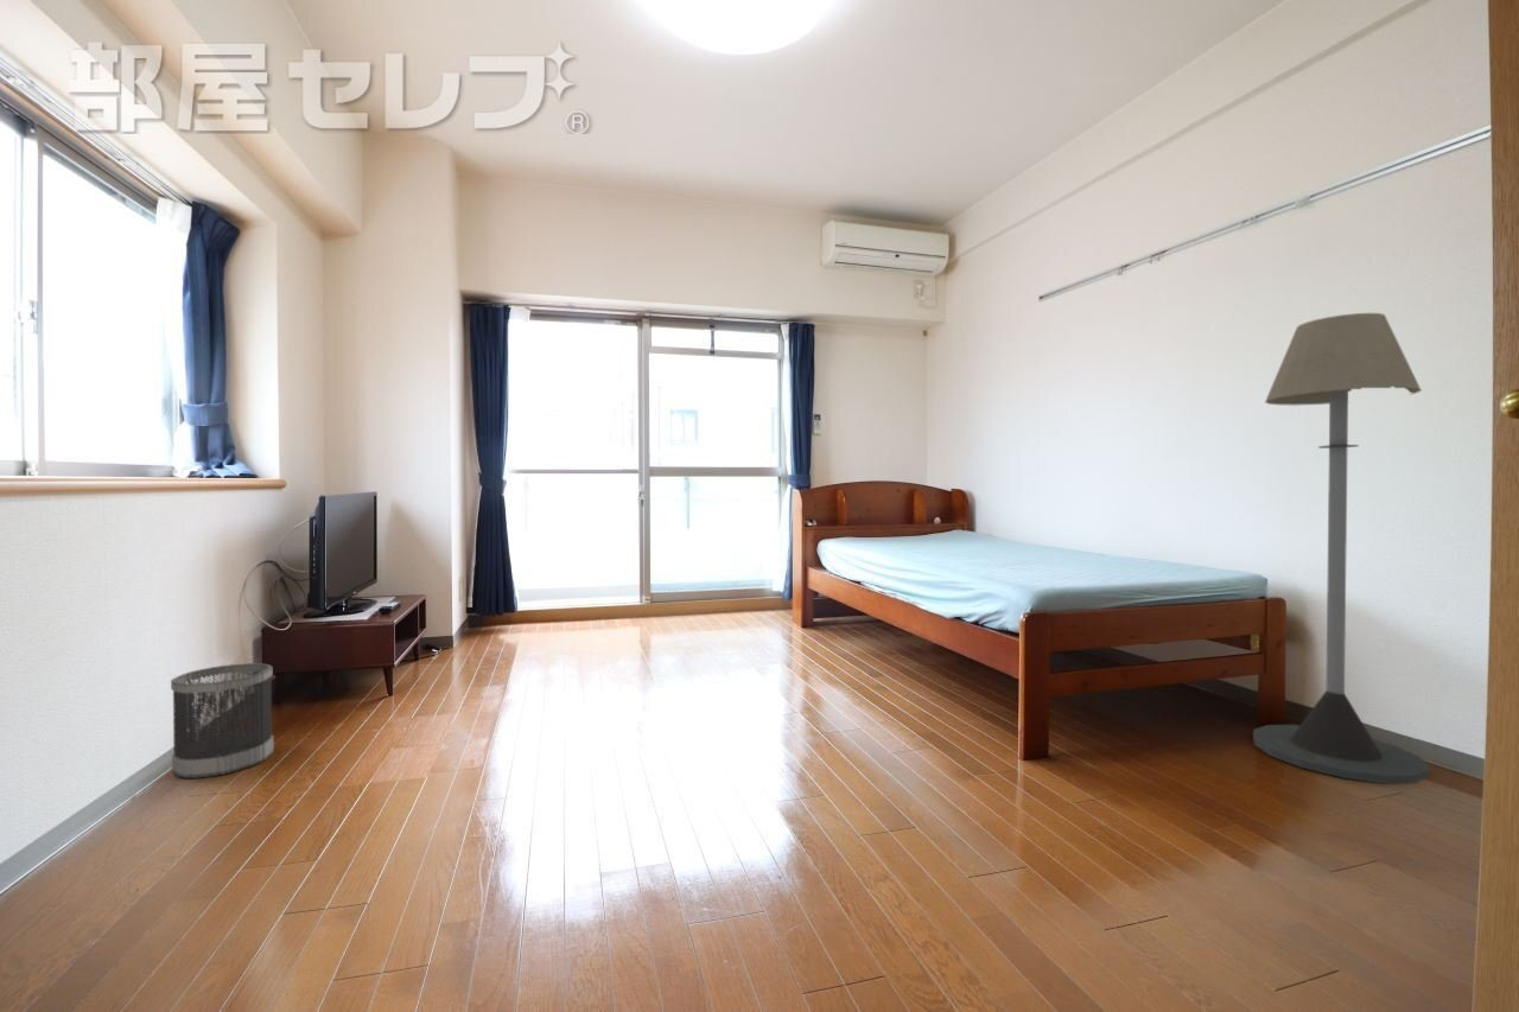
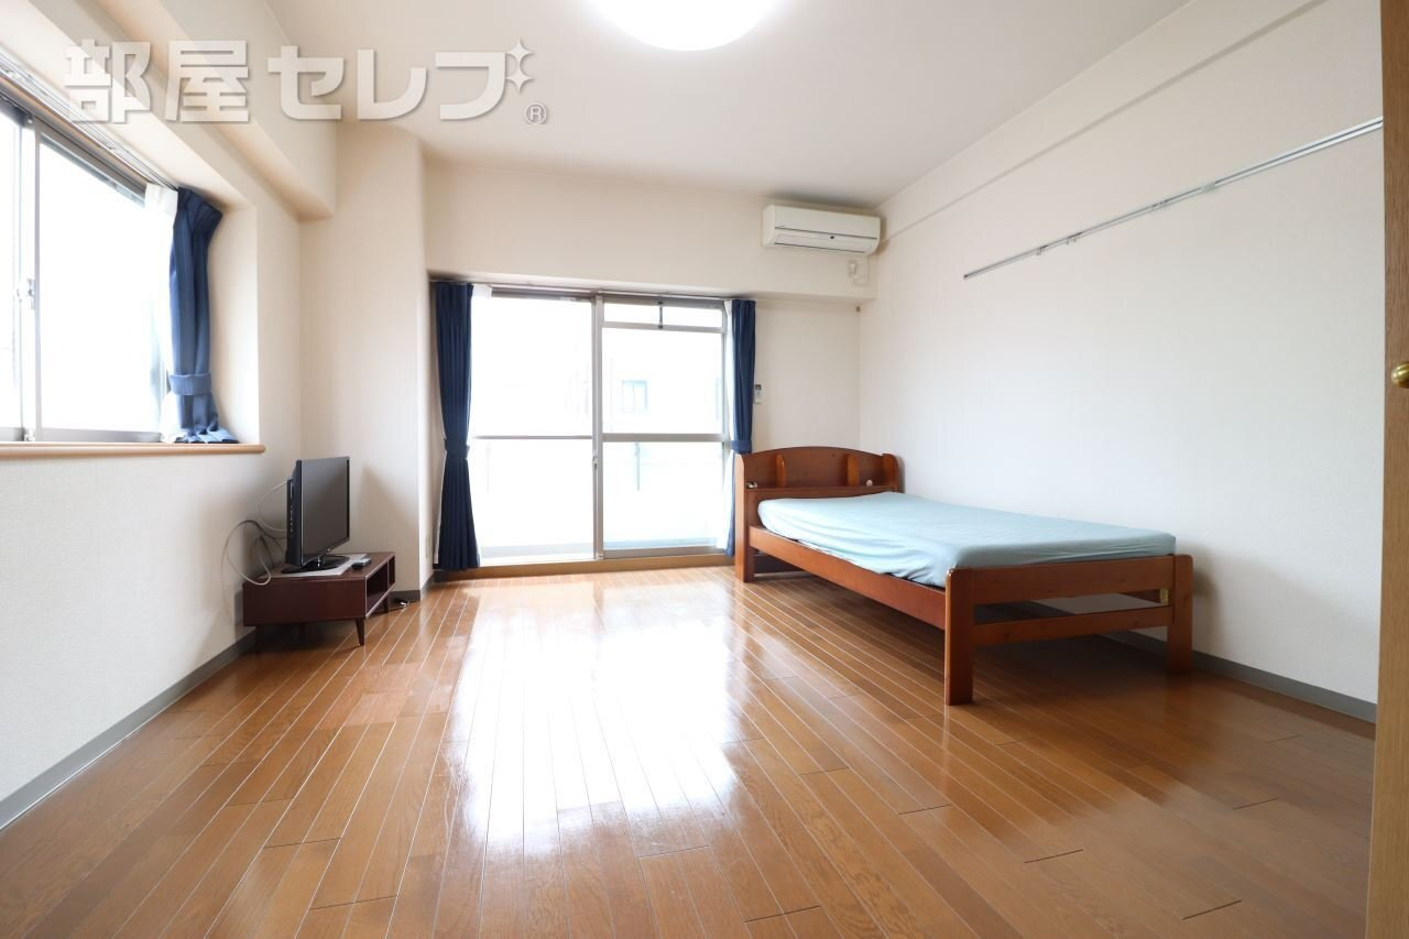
- wastebasket (224, 717)
- floor lamp (1336, 539)
